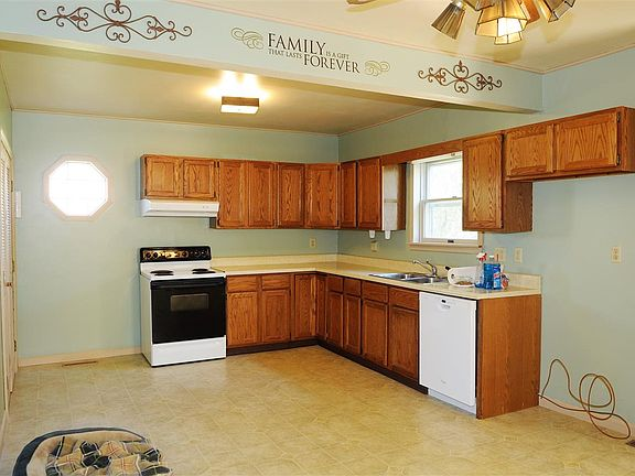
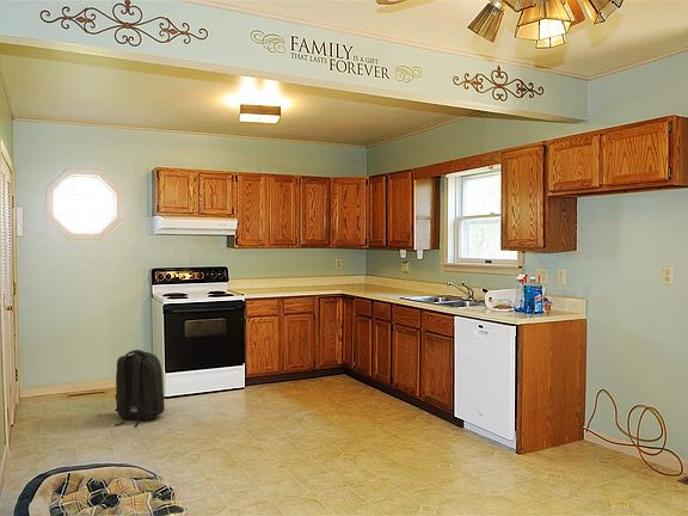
+ backpack (137, 385)
